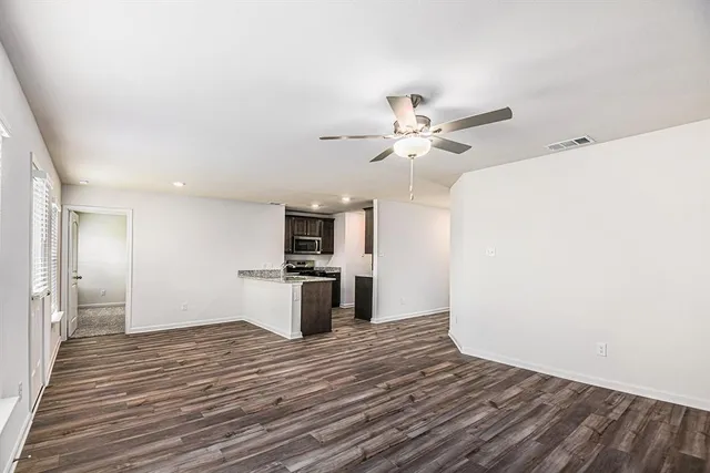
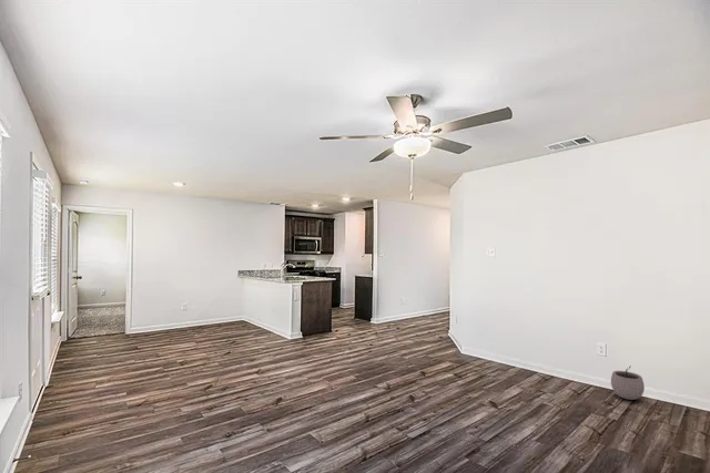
+ plant pot (627, 381)
